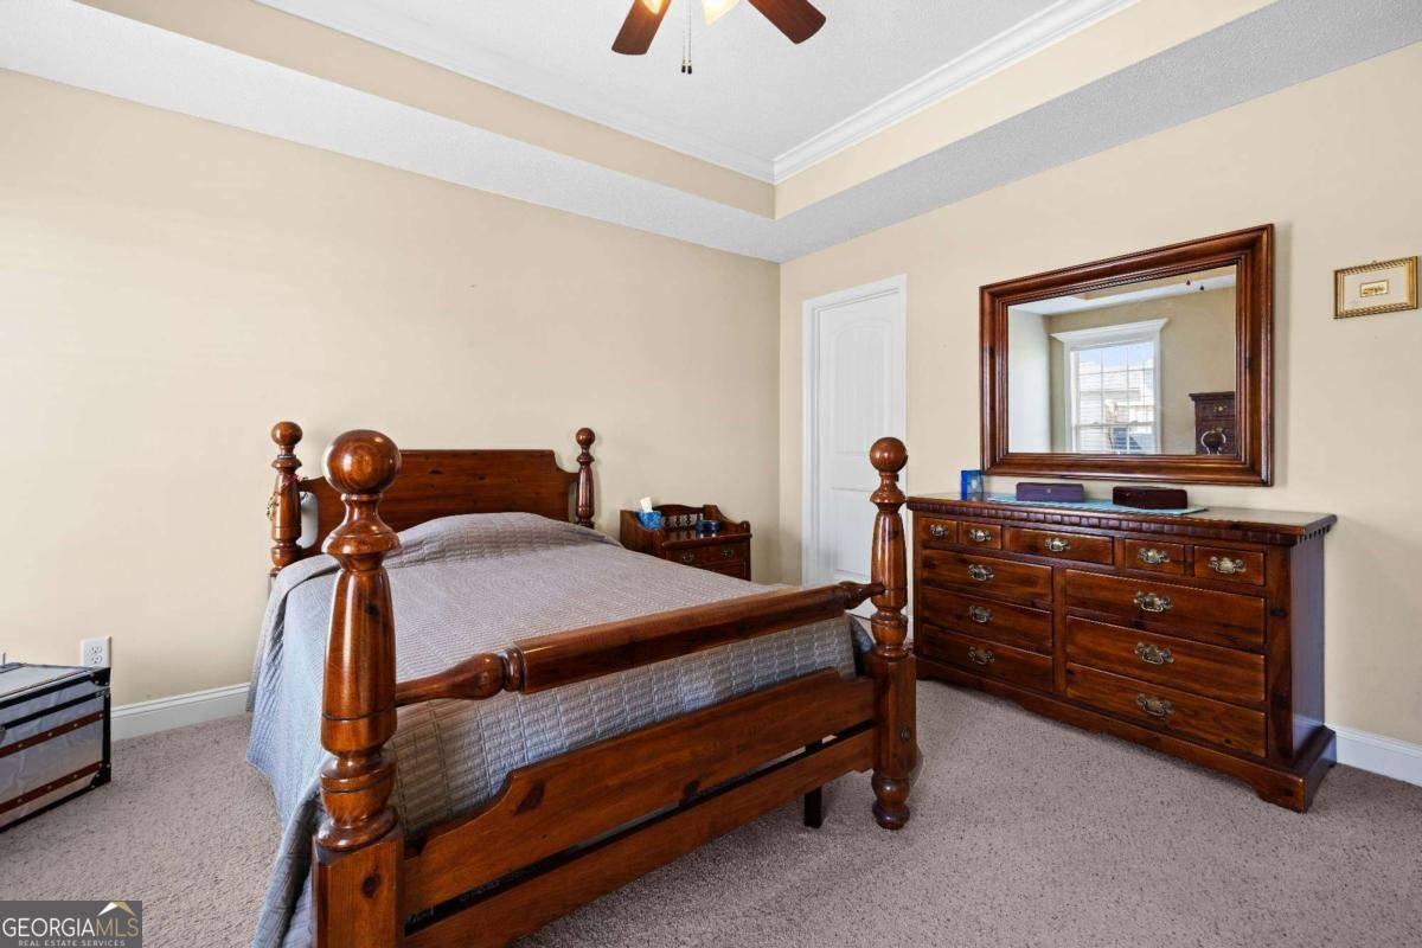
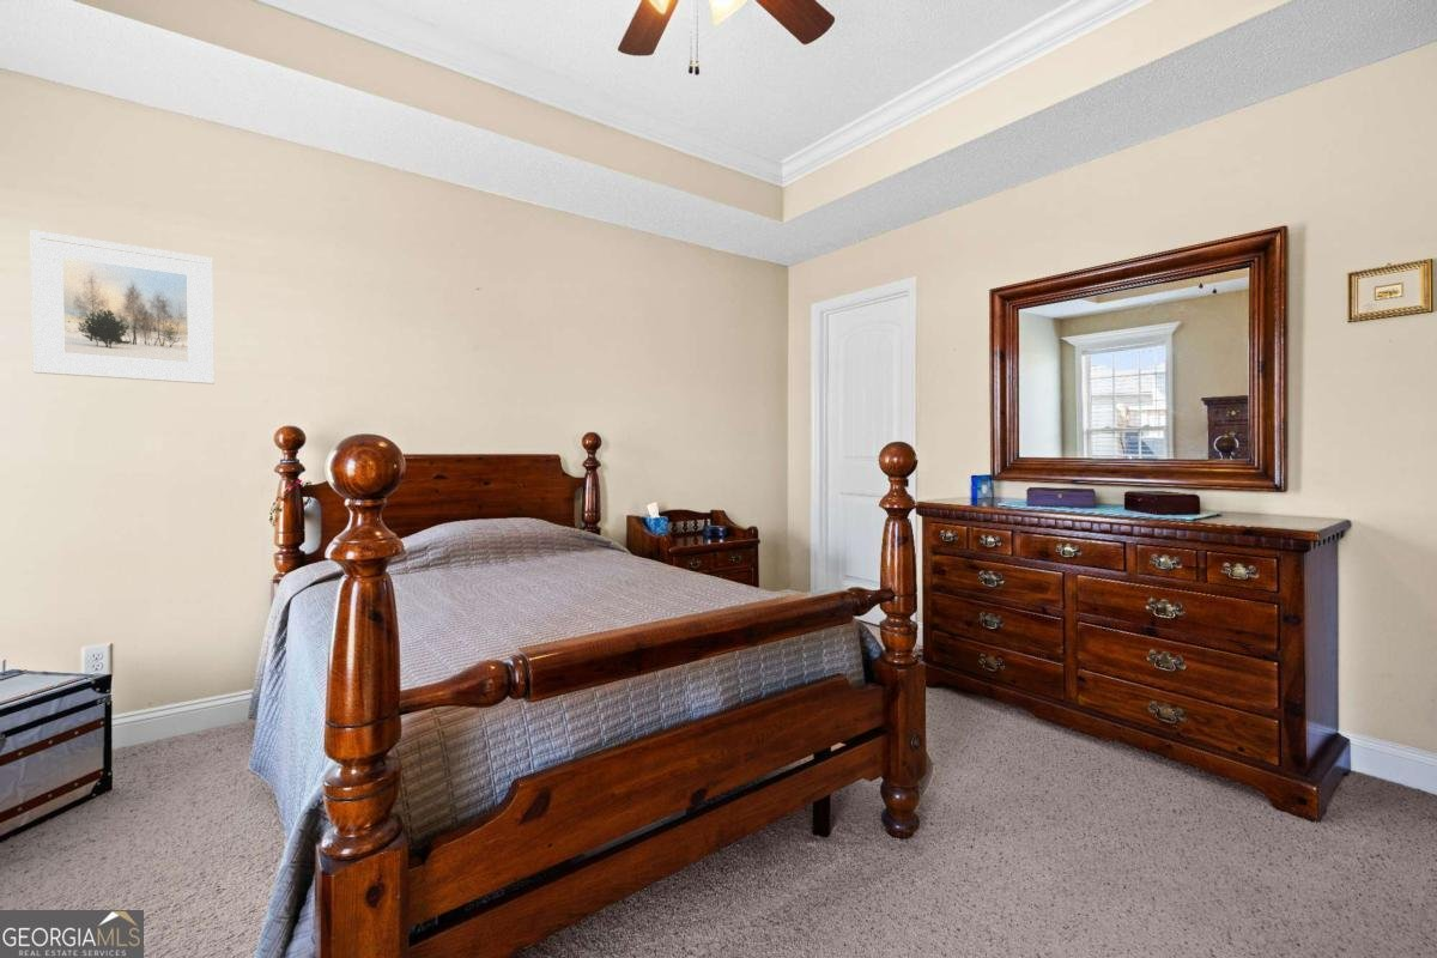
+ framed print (128, 311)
